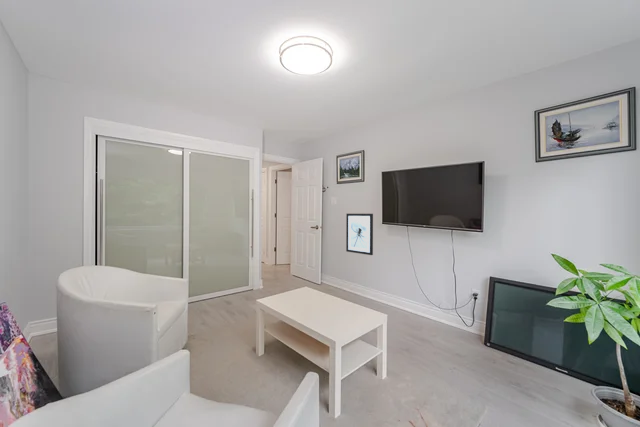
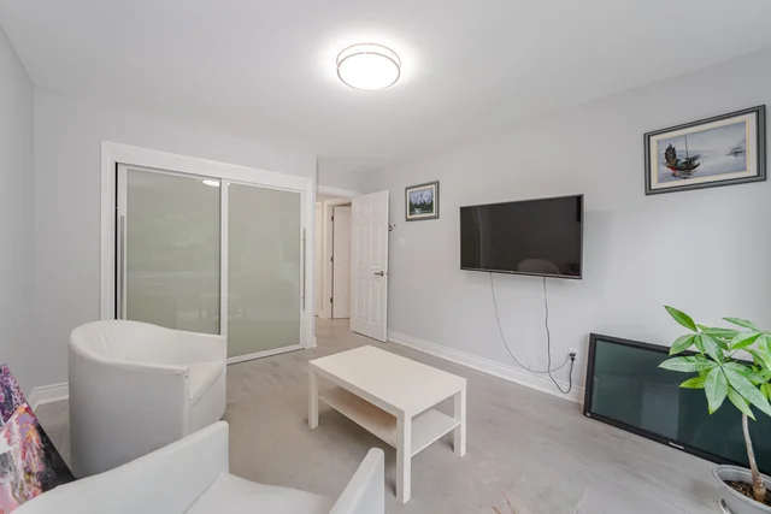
- wall art (359, 233)
